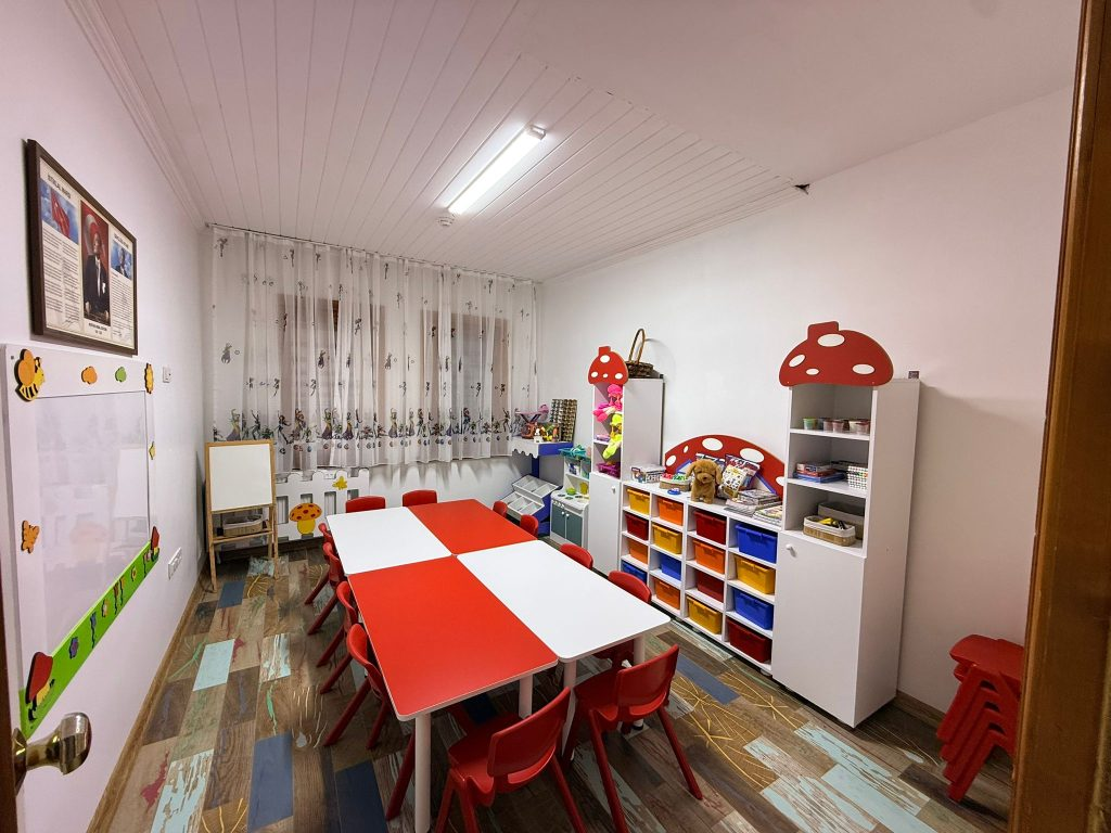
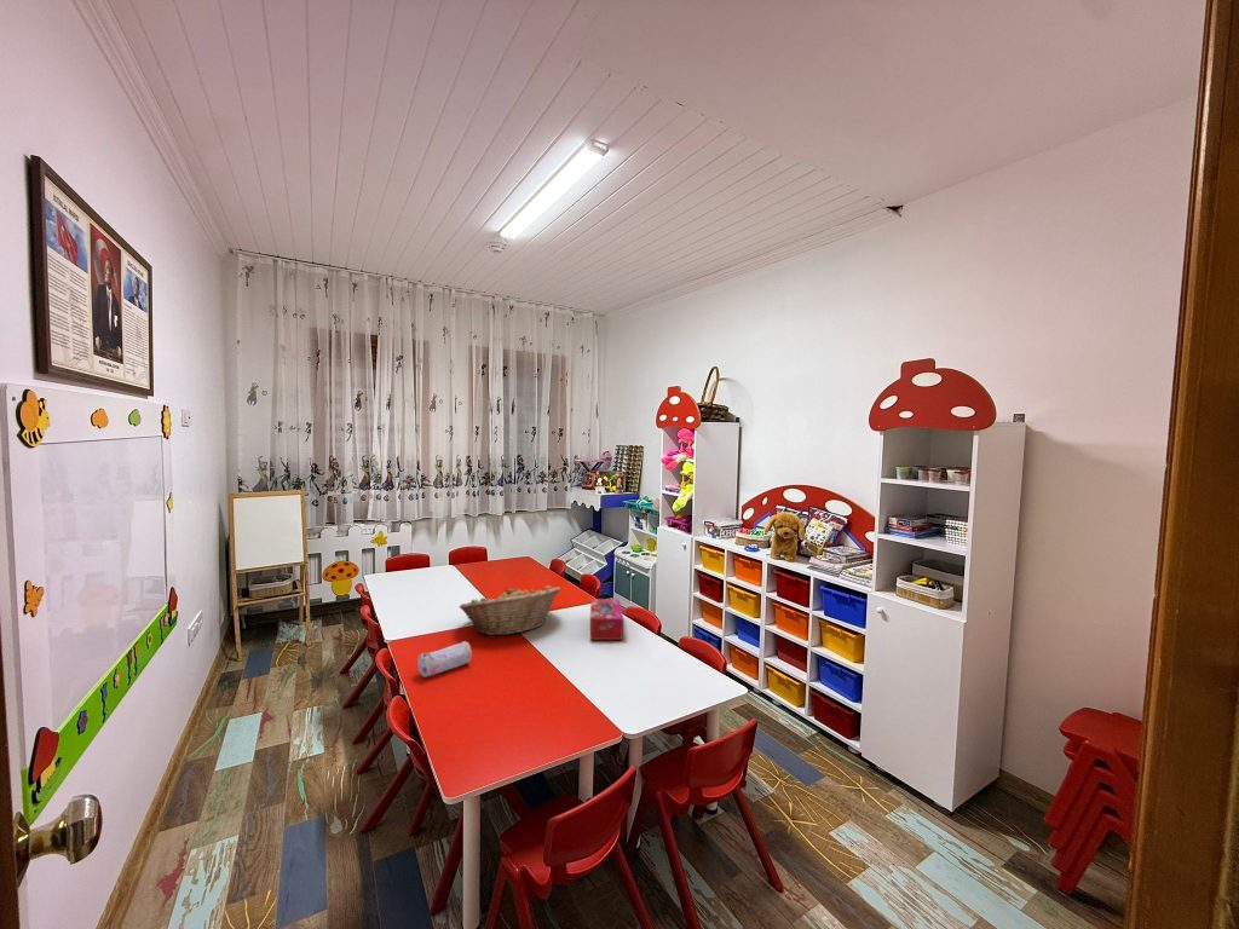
+ pencil case (444, 658)
+ fruit basket (511, 605)
+ tissue box (605, 618)
